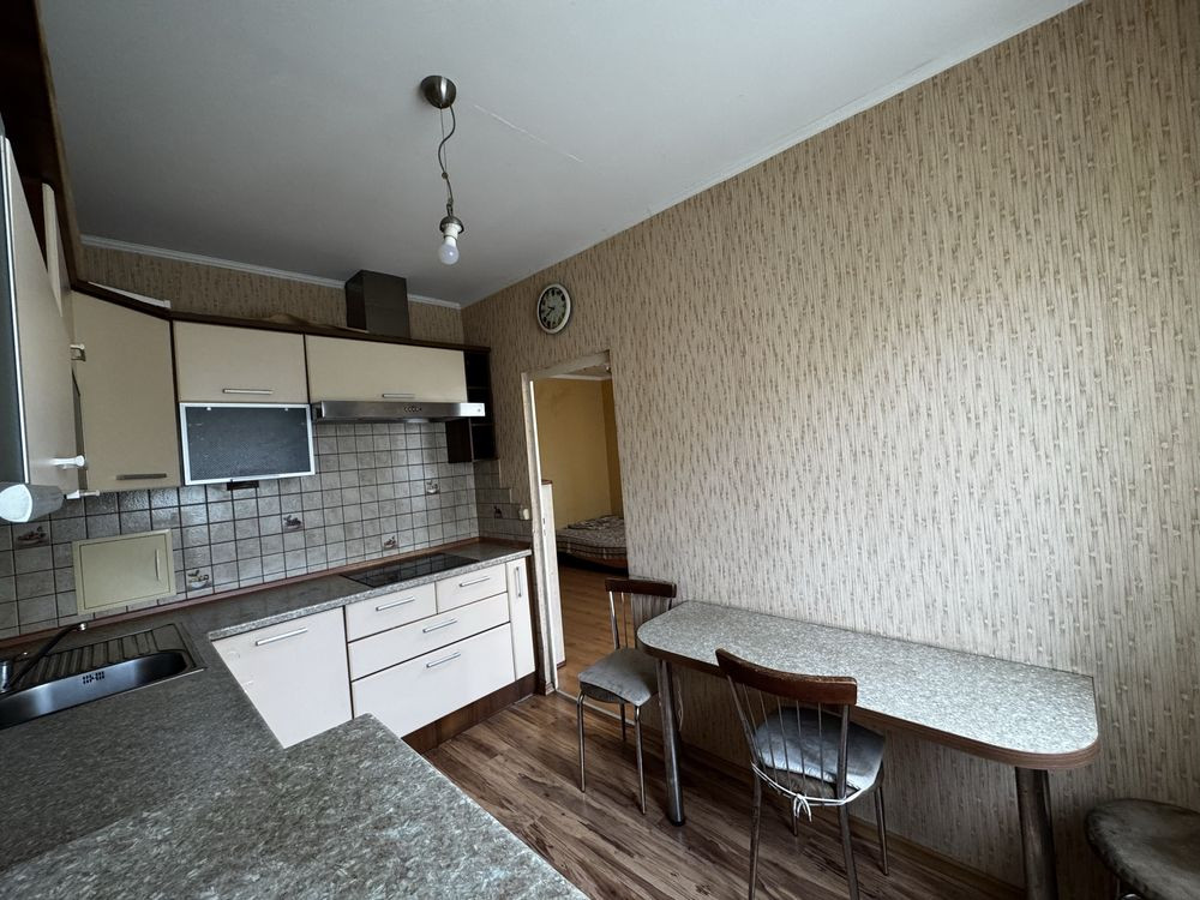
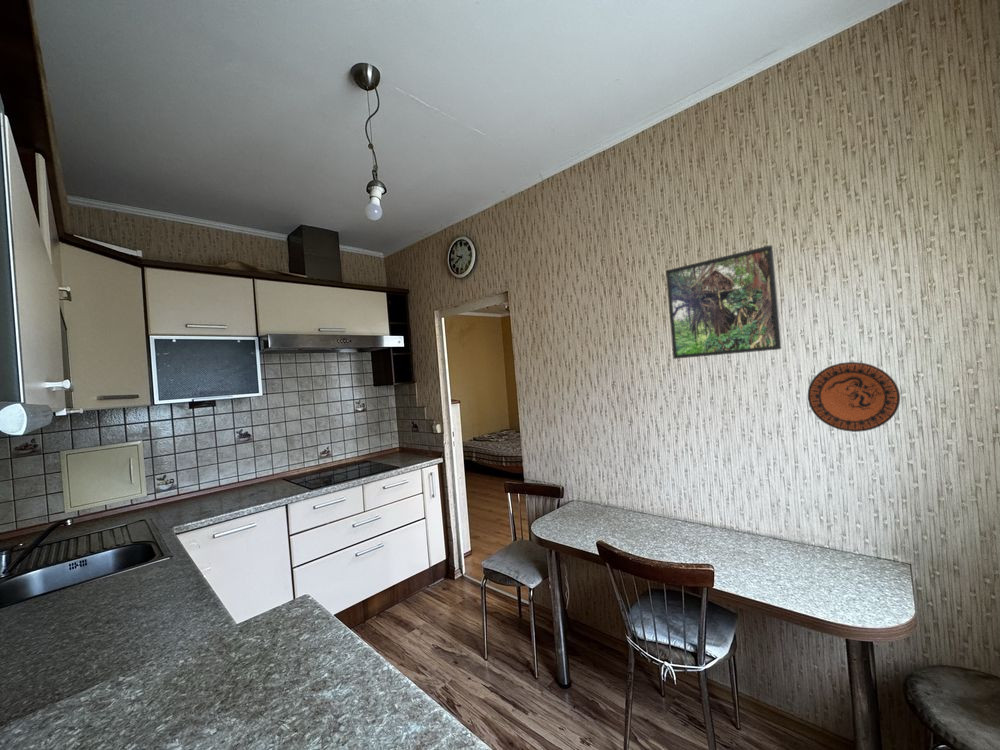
+ decorative plate (851, 396)
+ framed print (719, 306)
